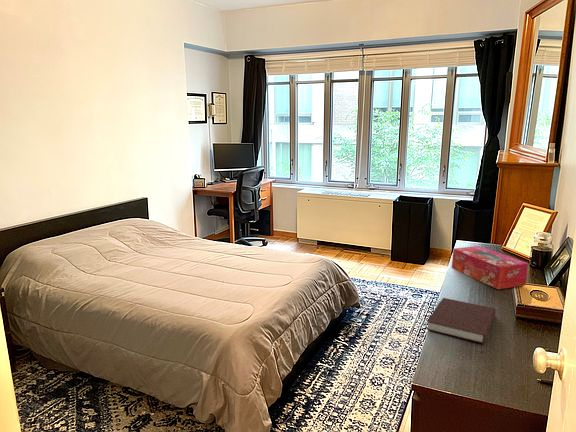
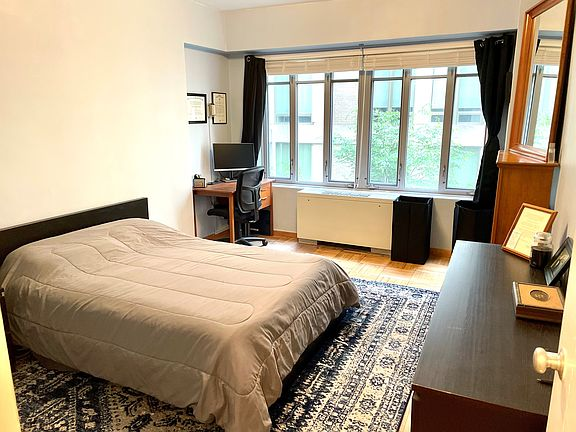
- tissue box (487, 265)
- notebook (461, 318)
